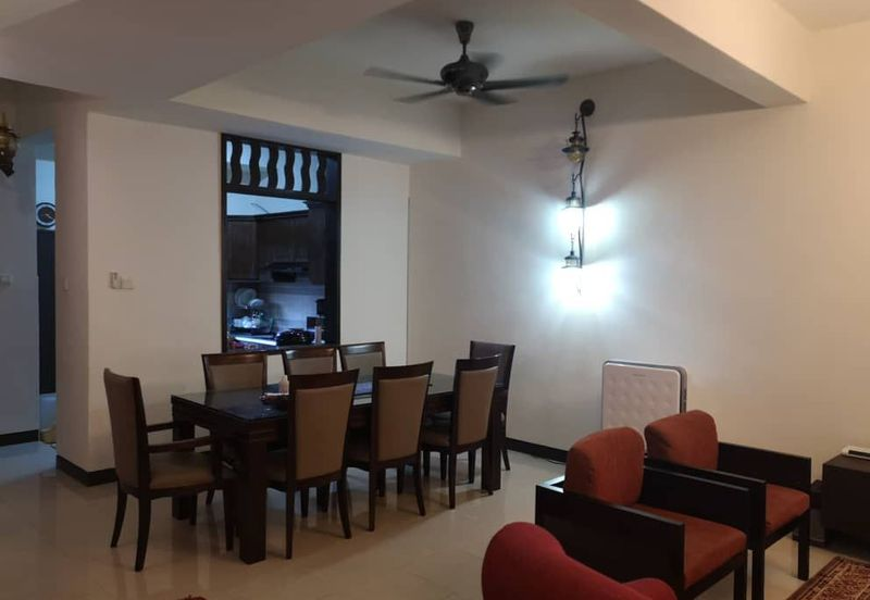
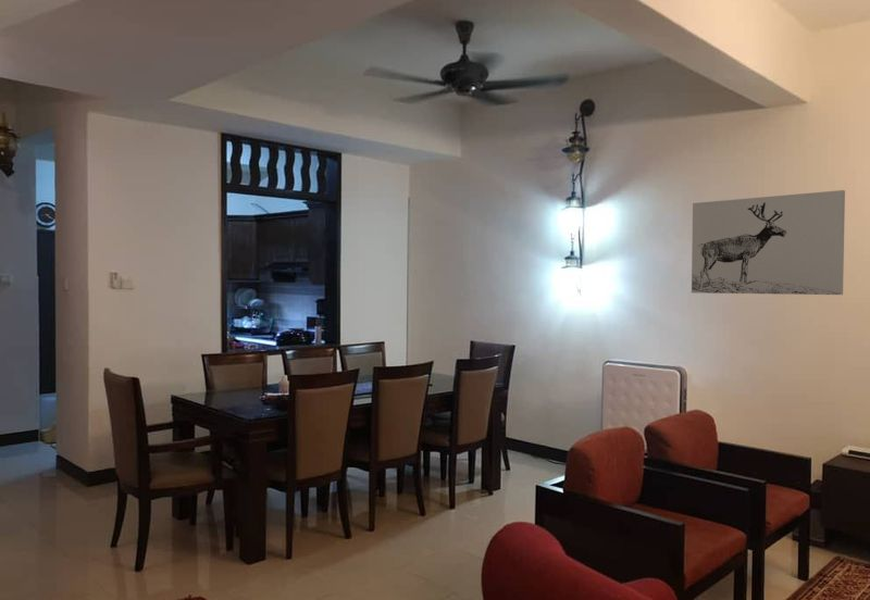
+ wall art (762, 246)
